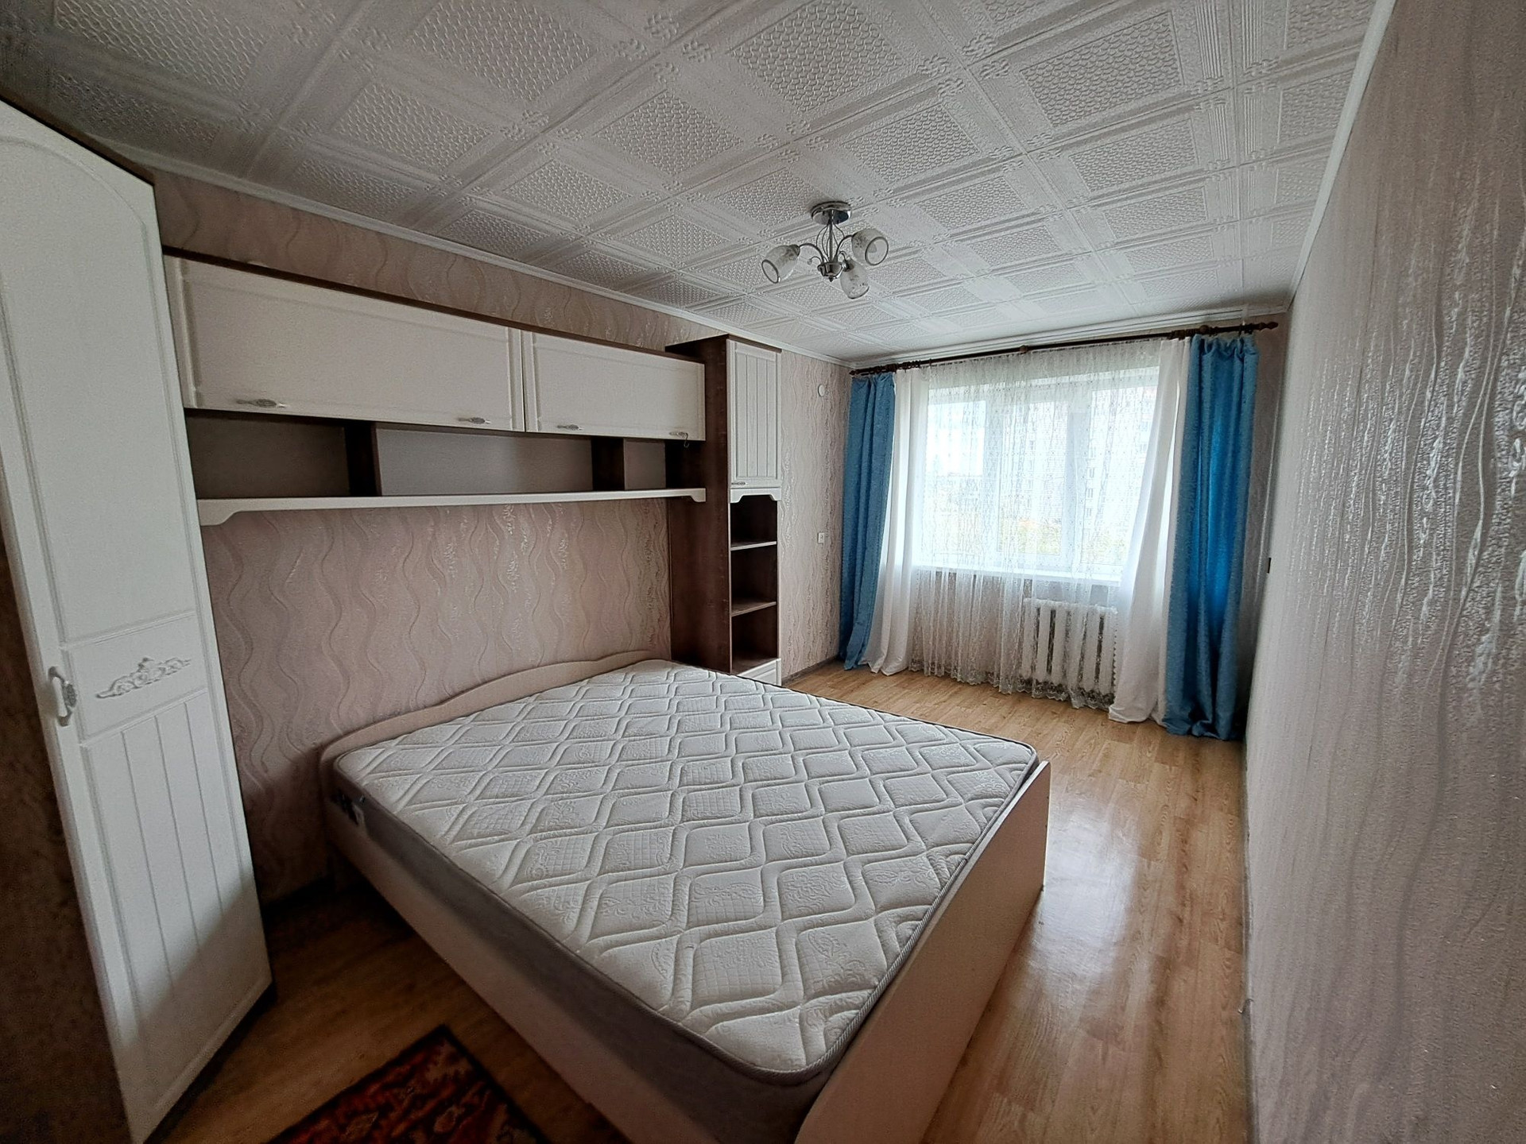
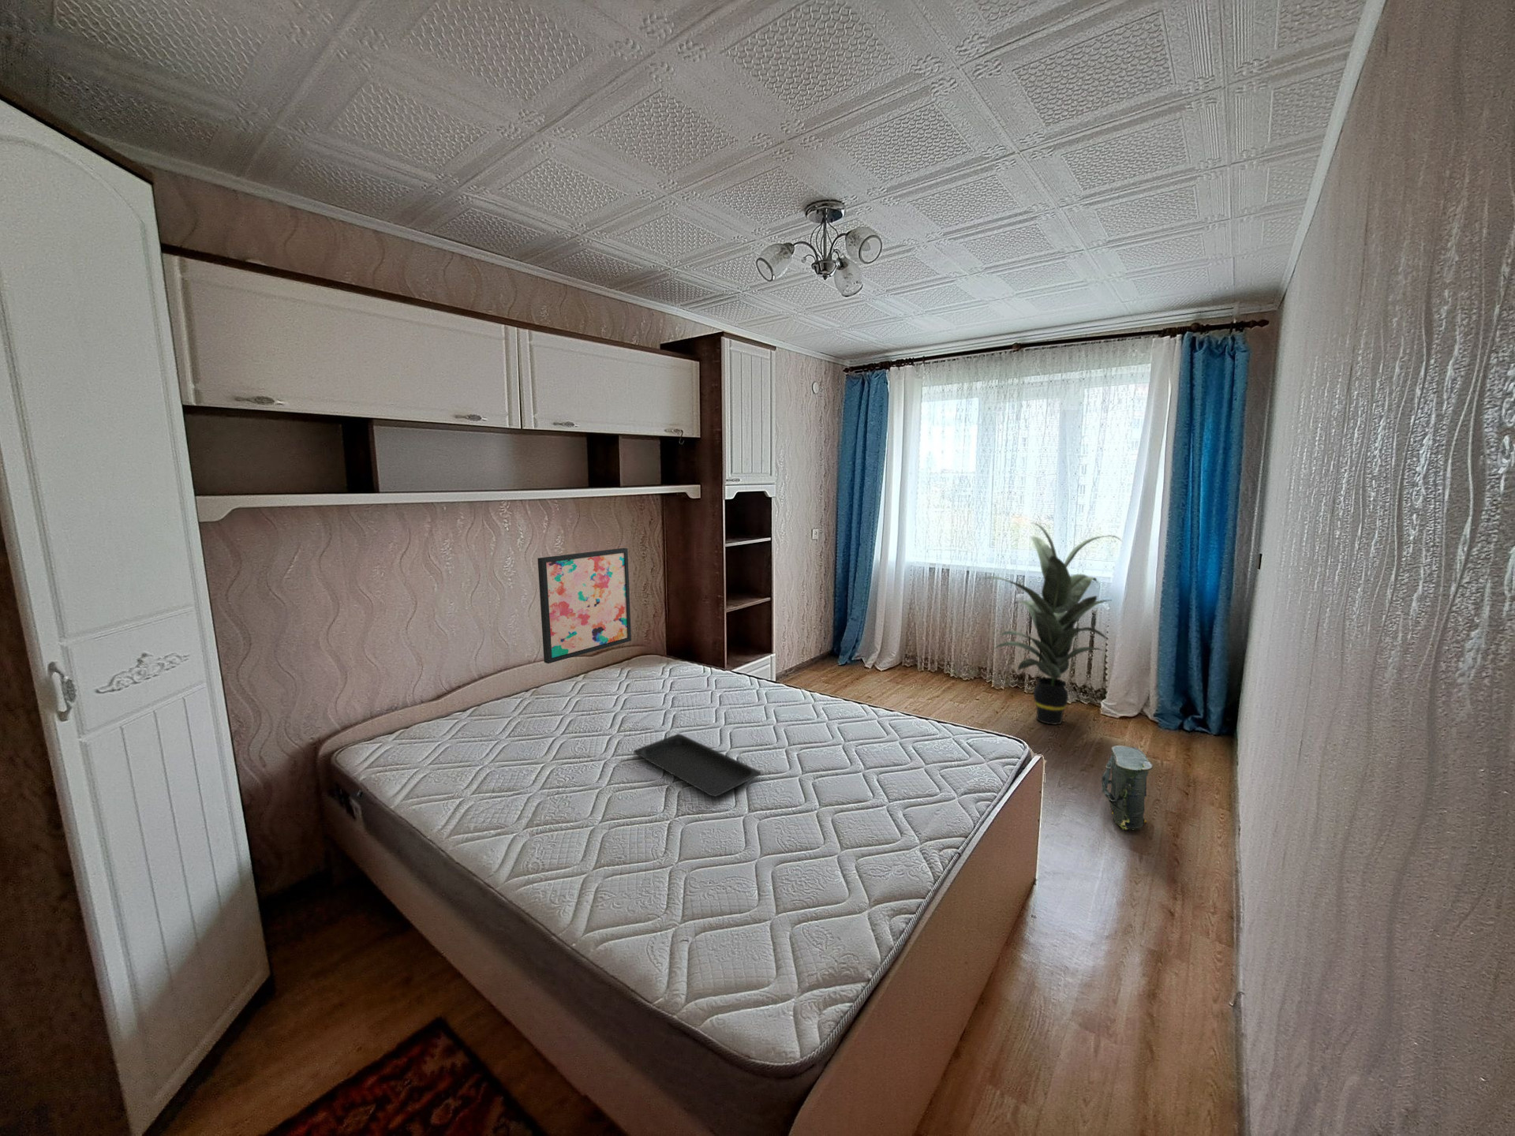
+ bag (1125, 785)
+ serving tray (694, 765)
+ indoor plant (1049, 622)
+ wall art (588, 601)
